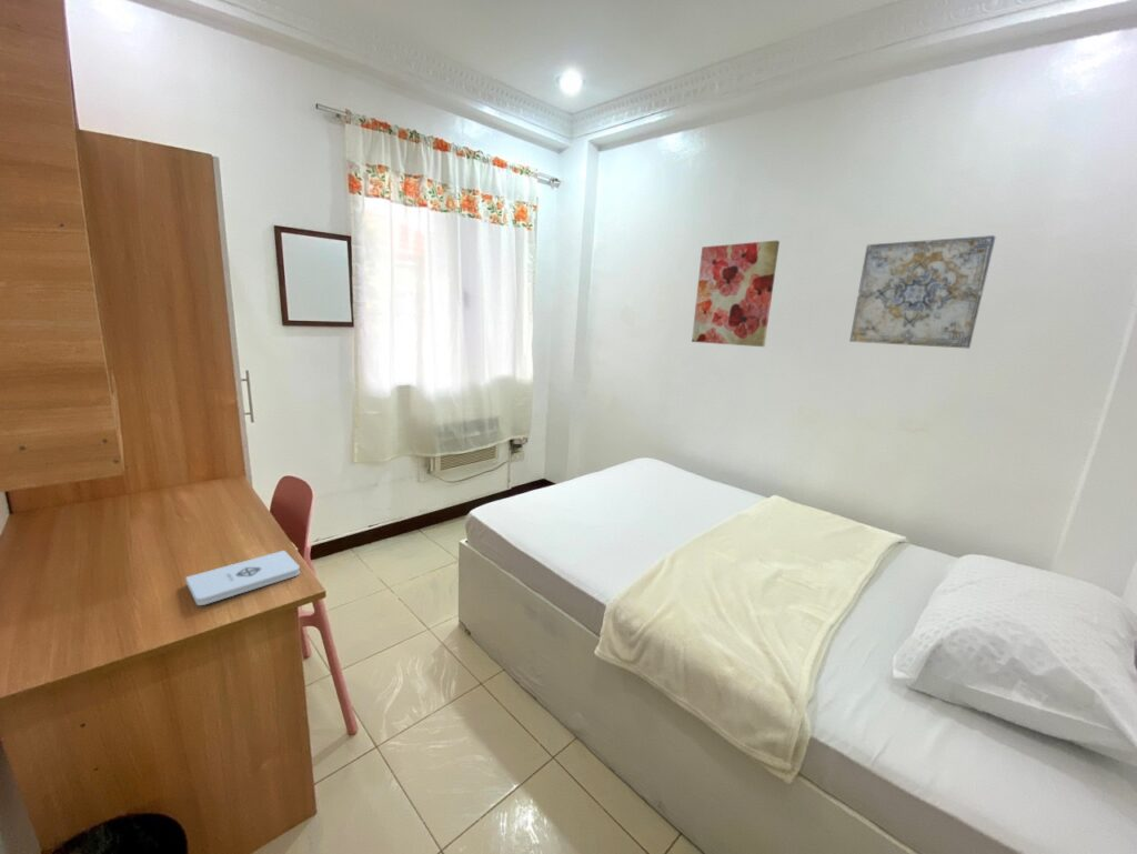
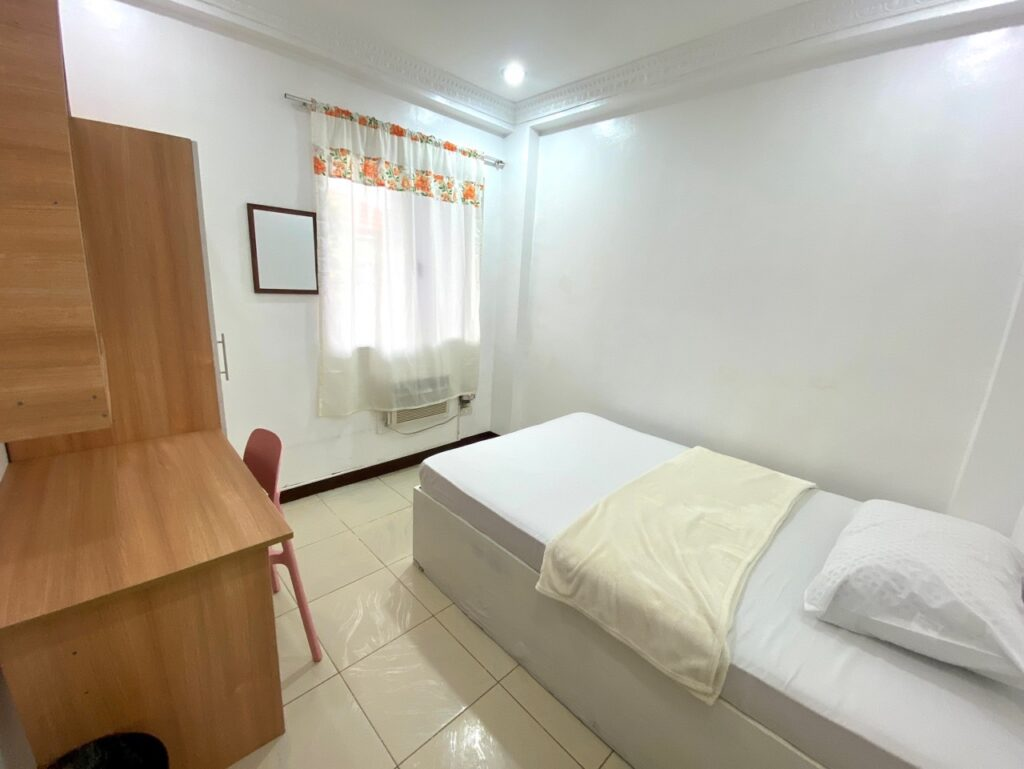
- notepad (245, 575)
- wall art (916, 293)
- wall art (732, 294)
